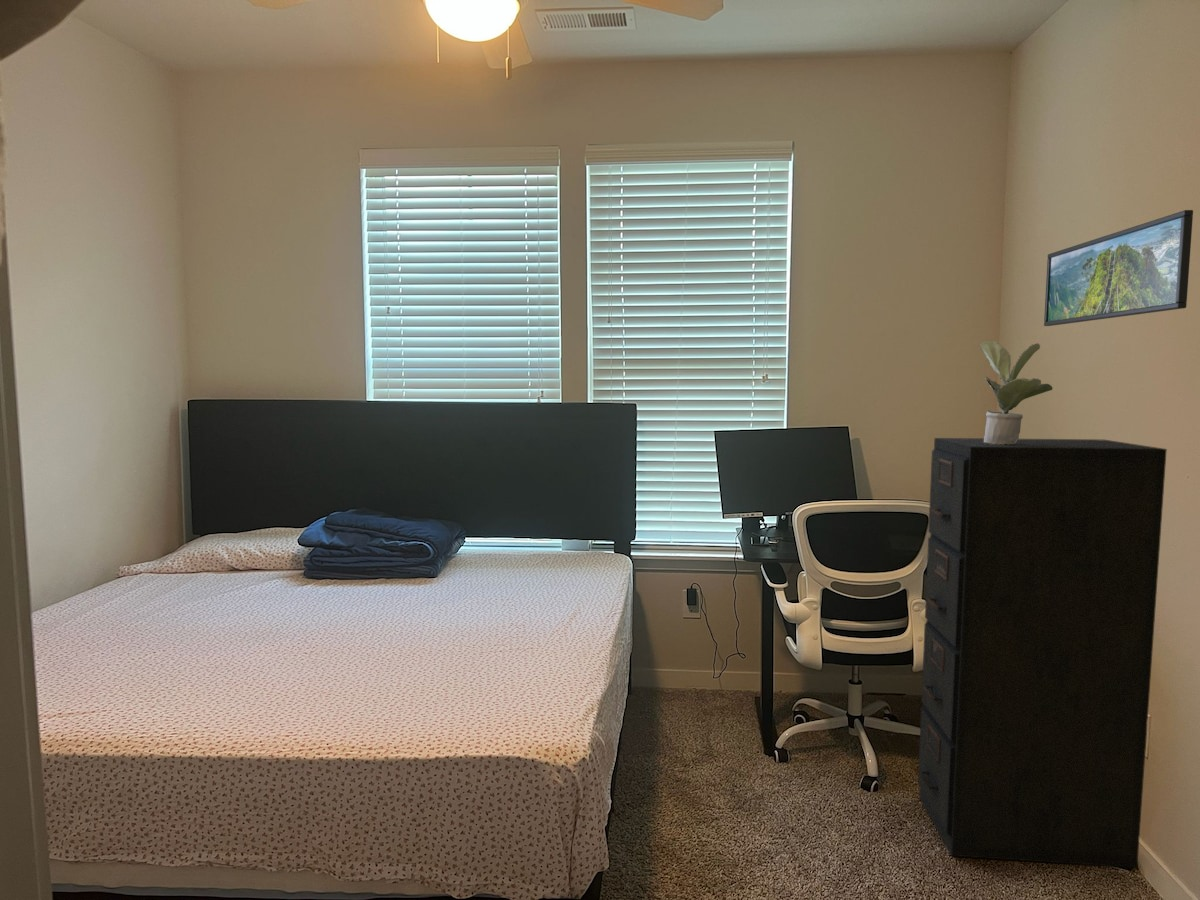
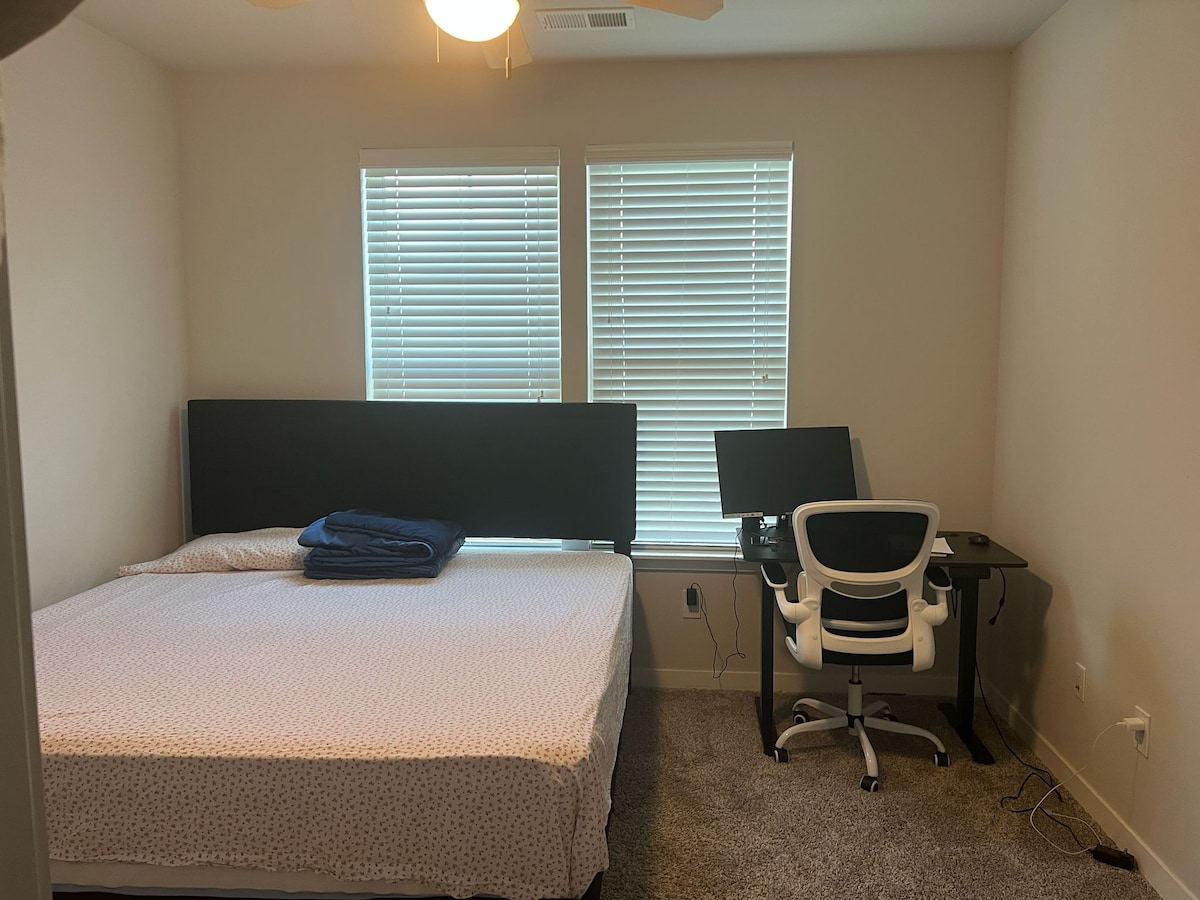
- potted plant (1016, 391)
- filing cabinet (1023, 641)
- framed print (1106, 277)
